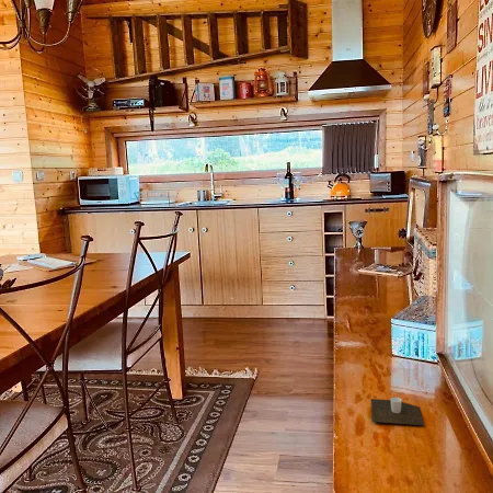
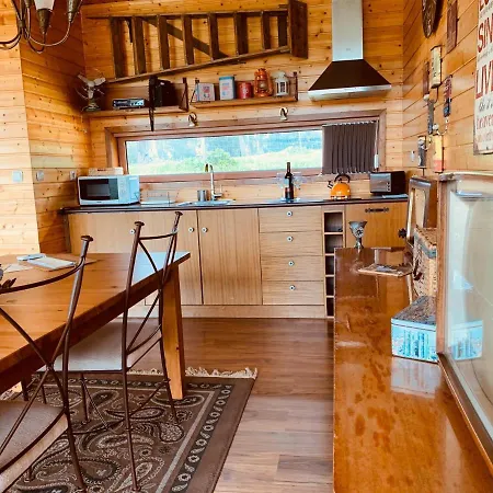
- cup (395, 405)
